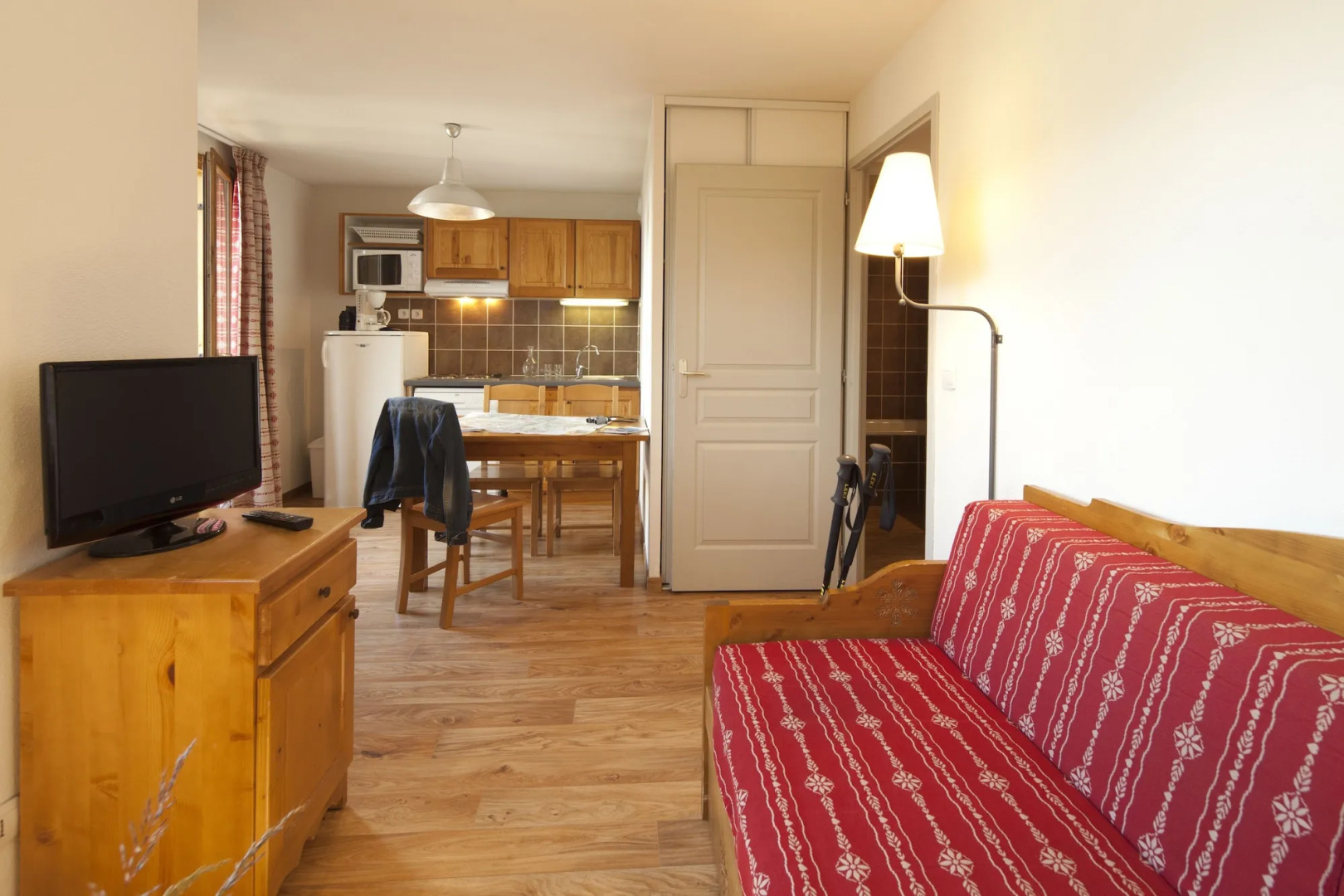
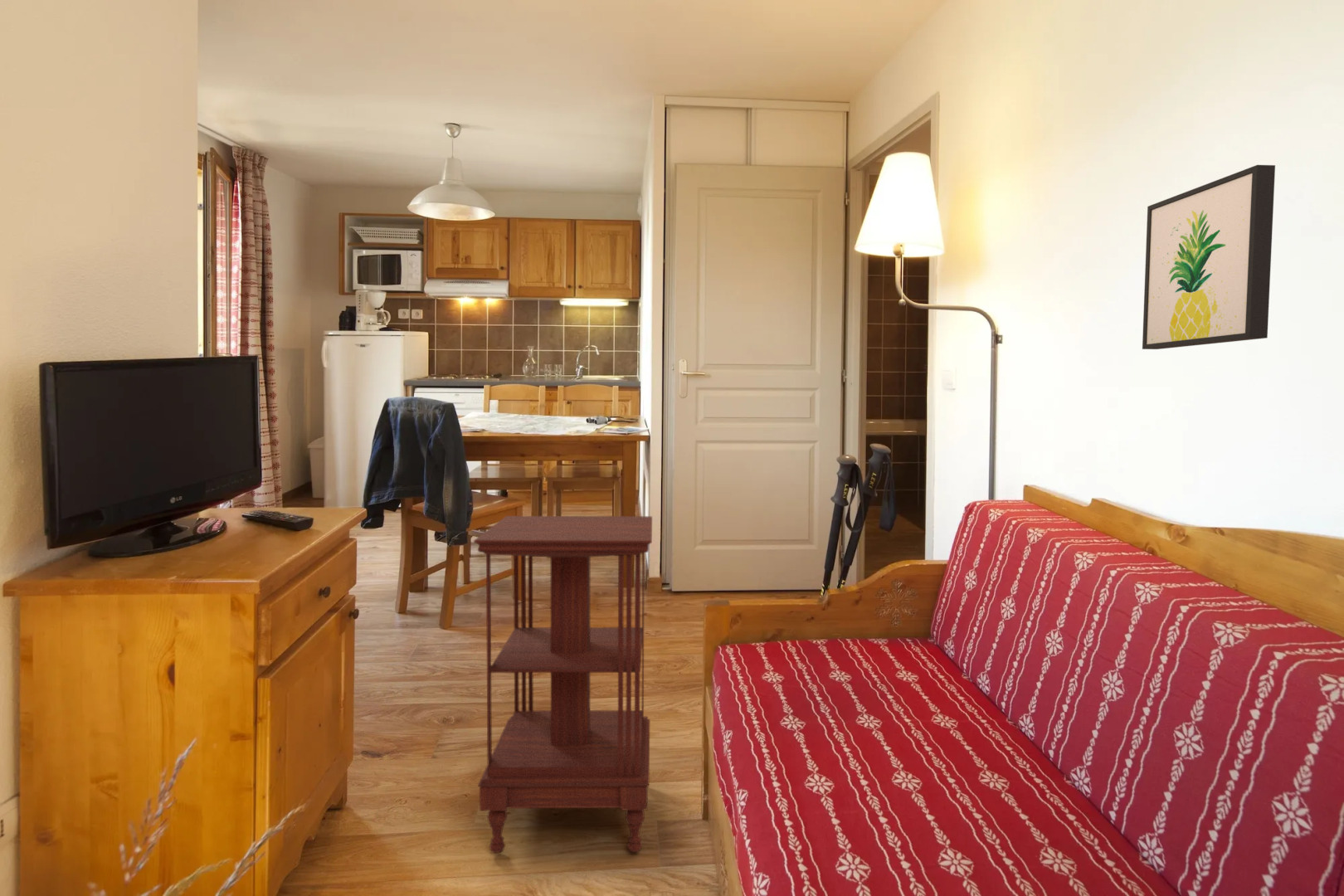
+ wall art (1202, 266)
+ side table (572, 672)
